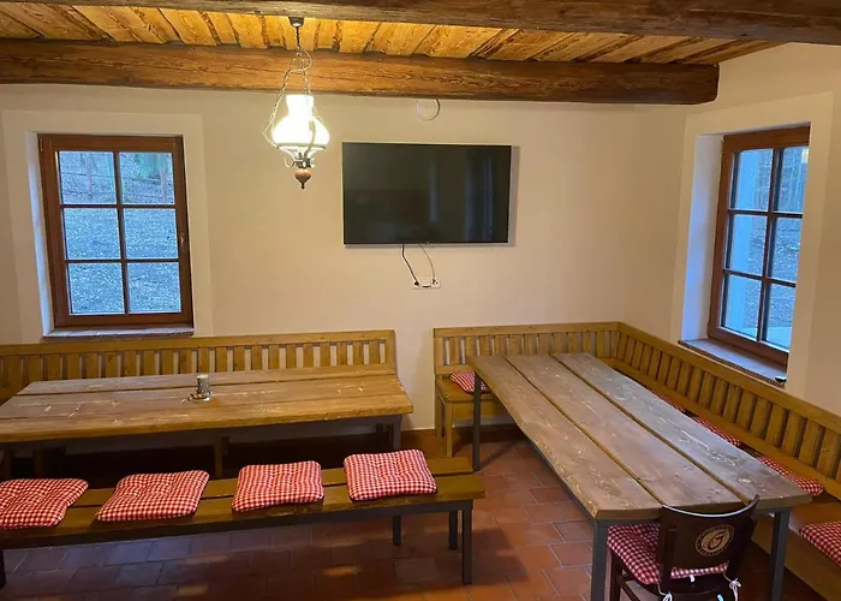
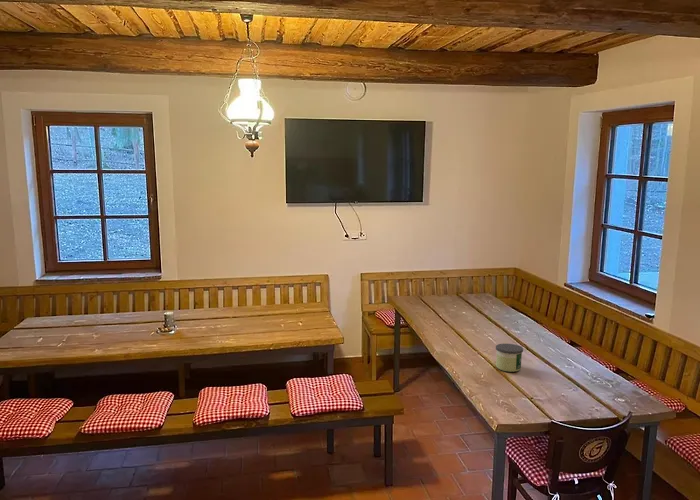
+ candle (508, 357)
